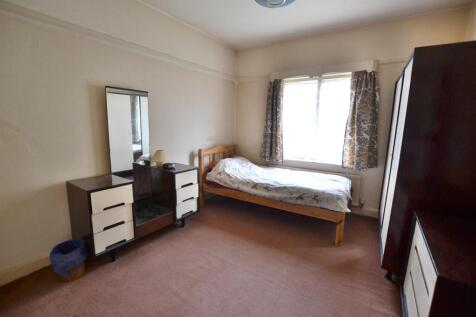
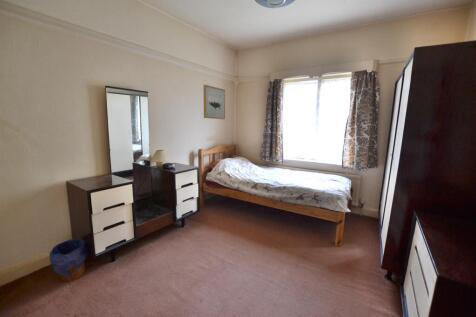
+ wall art (214, 103)
